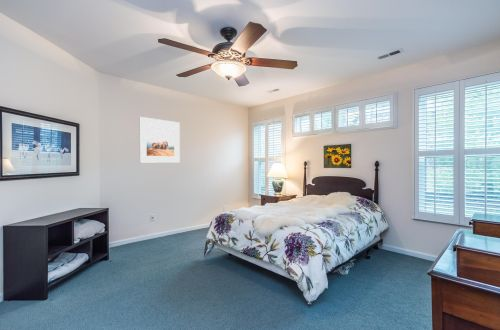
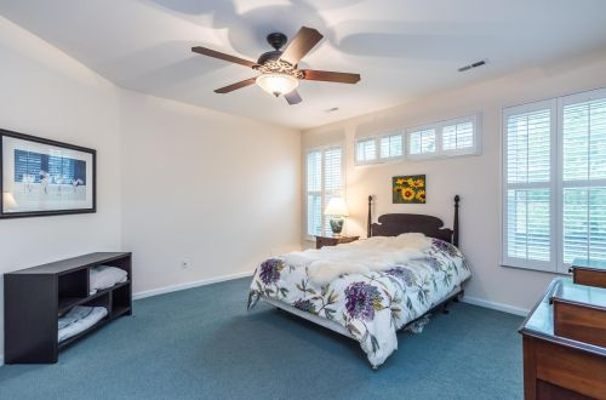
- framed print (160, 141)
